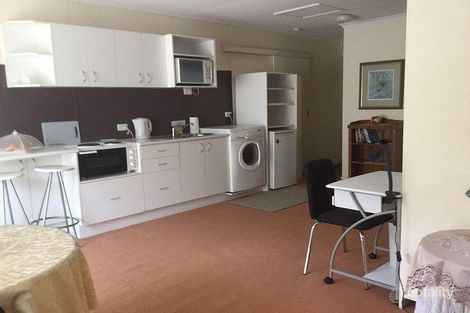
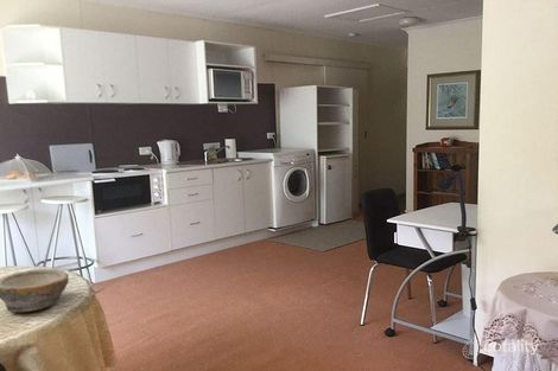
+ bowl (33, 290)
